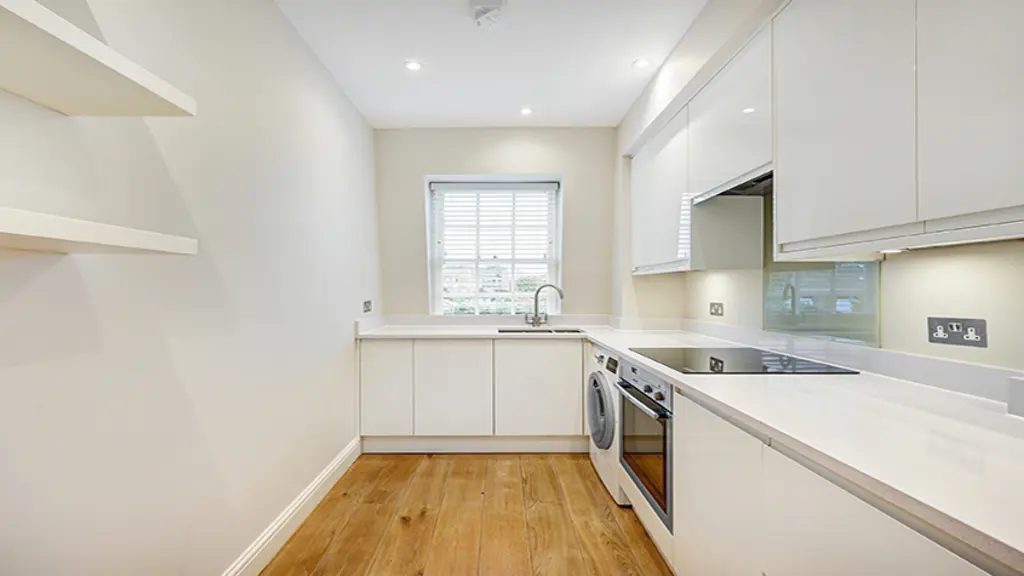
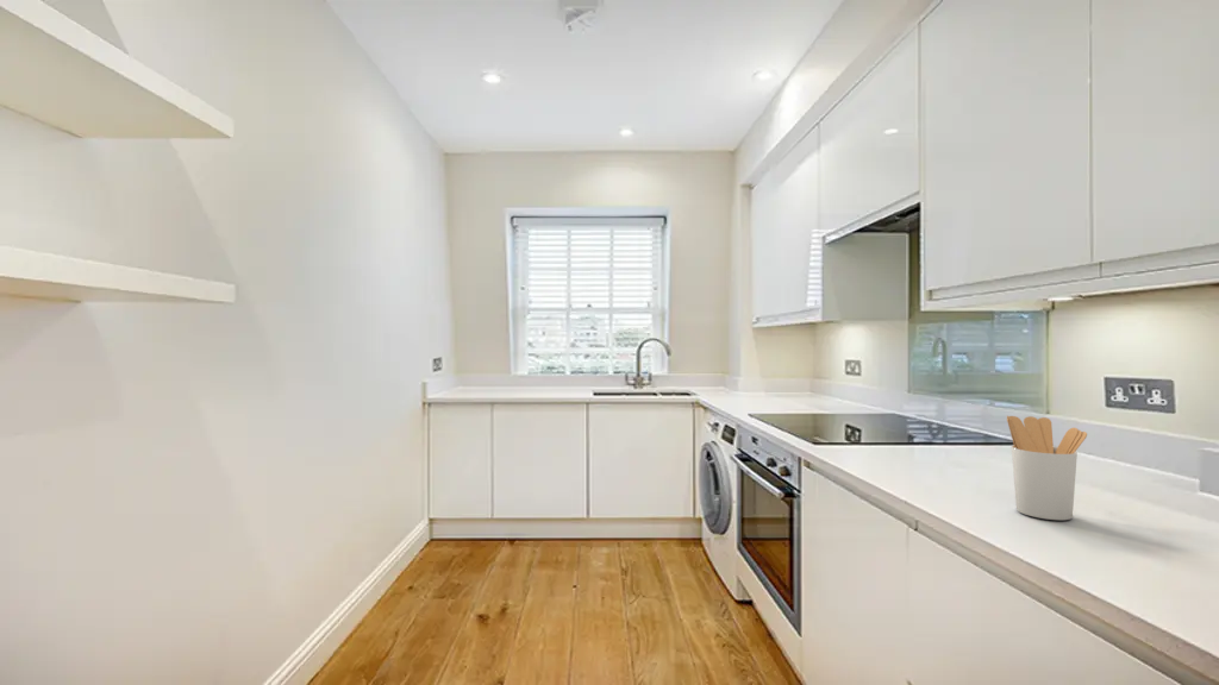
+ utensil holder (1038, 463)
